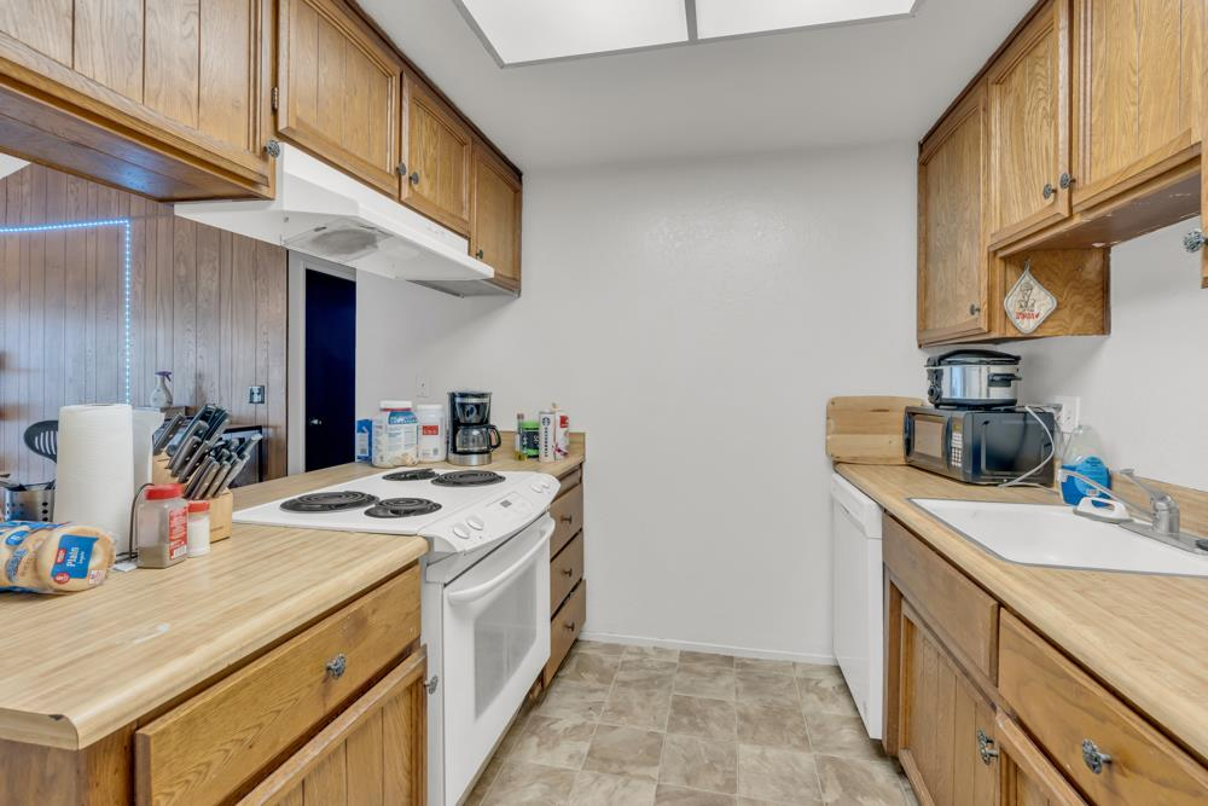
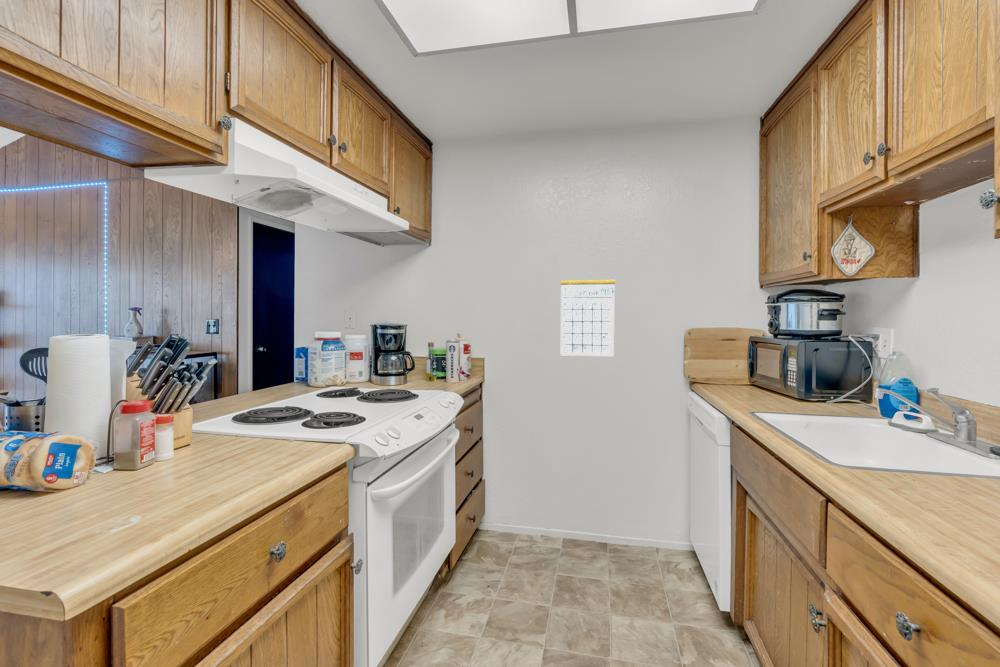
+ calendar (587, 308)
